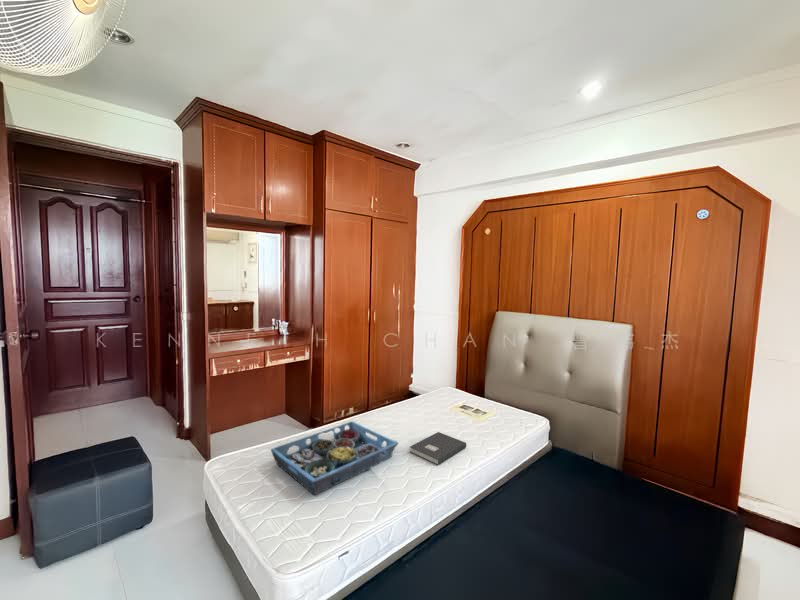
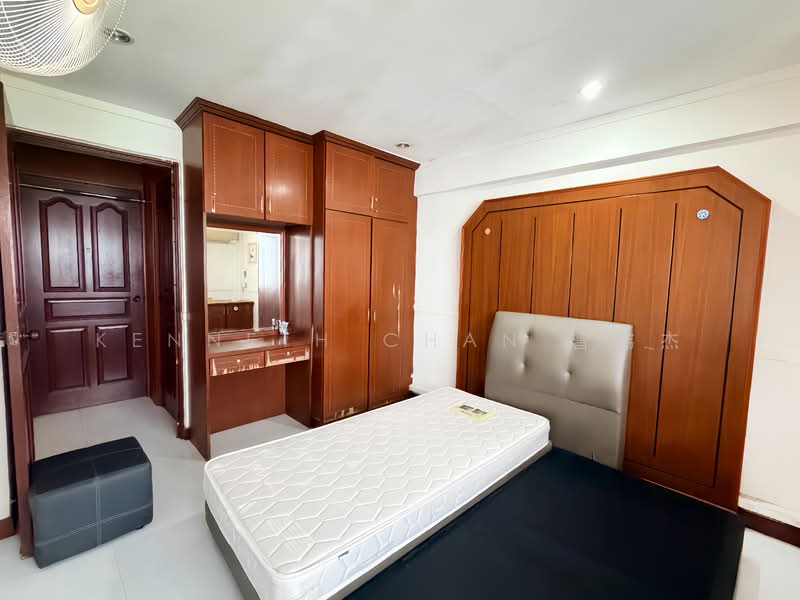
- serving tray (336, 452)
- book (438, 447)
